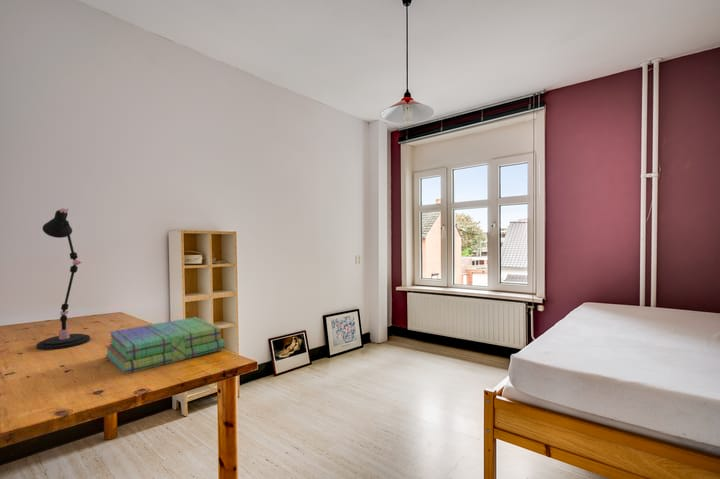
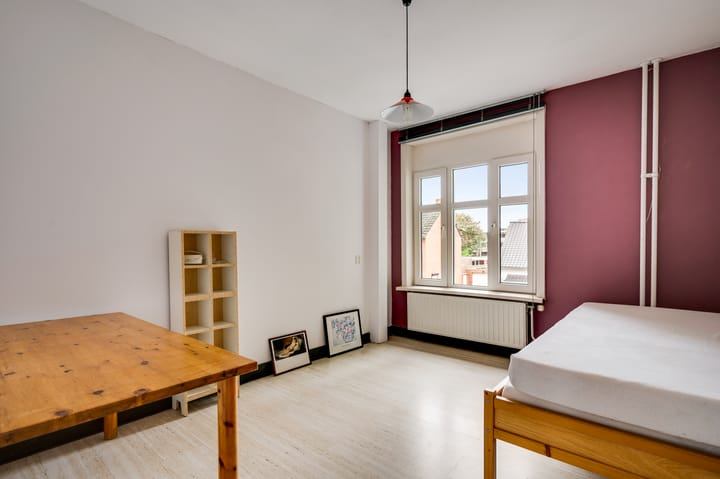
- desk lamp (70, 277)
- stack of books (166, 341)
